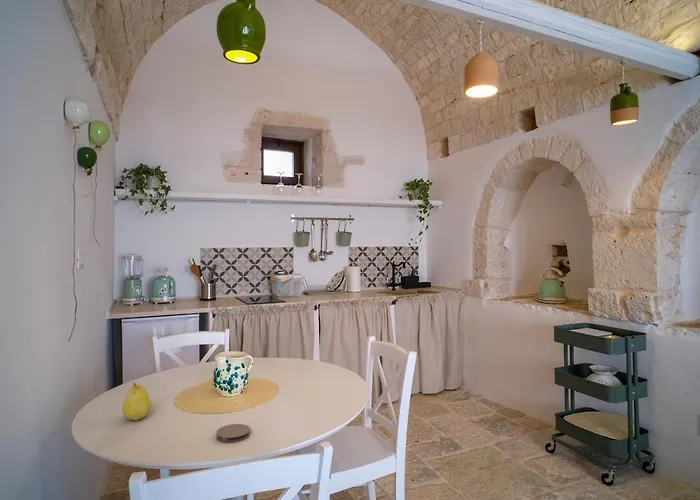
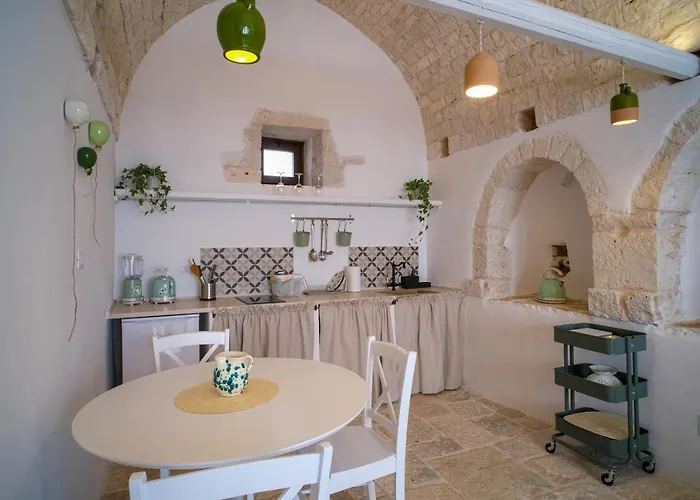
- fruit (137, 400)
- coaster (233, 432)
